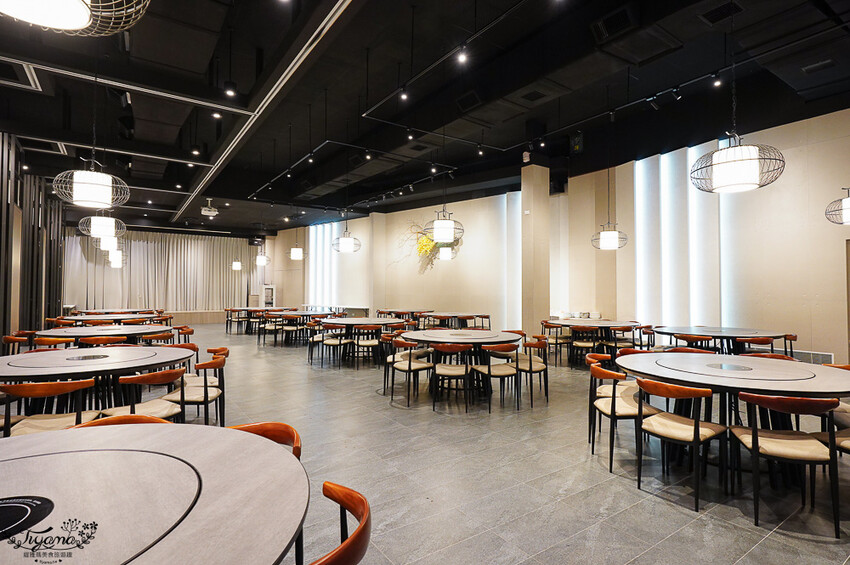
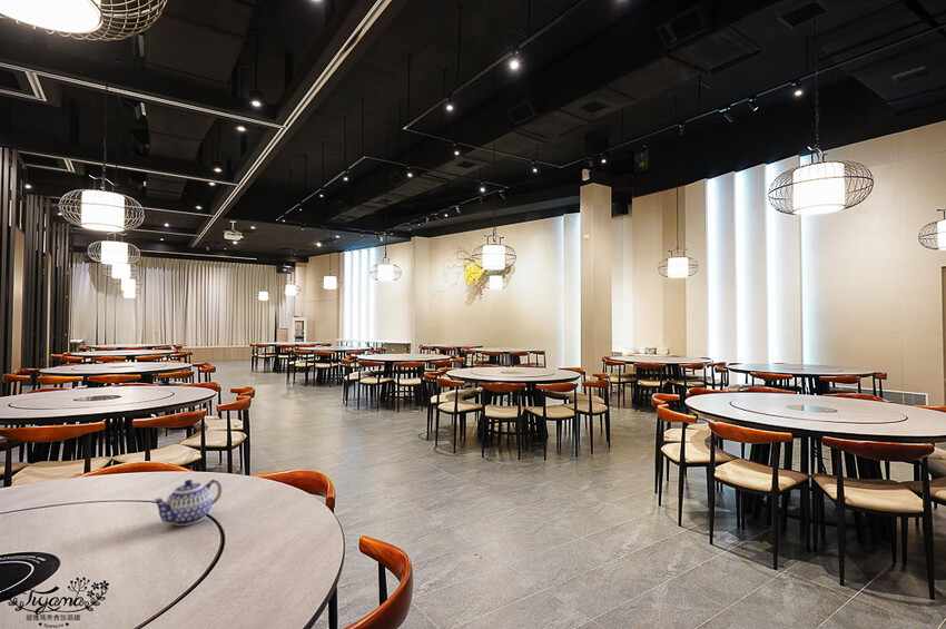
+ teapot (188, 500)
